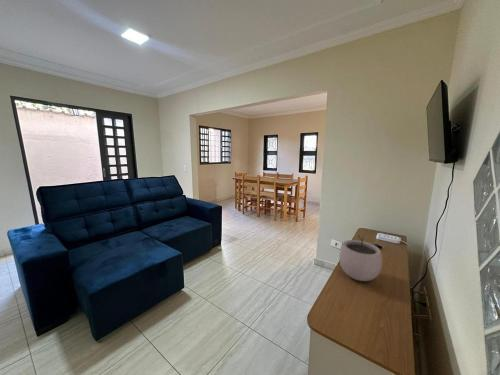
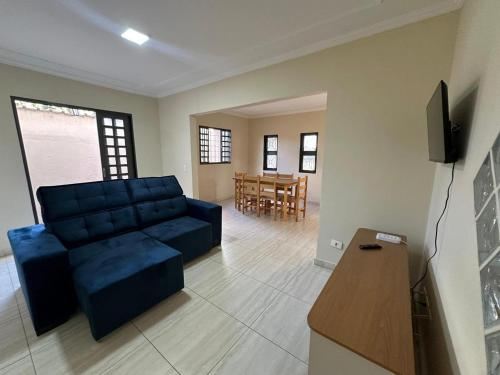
- plant pot (360, 255)
